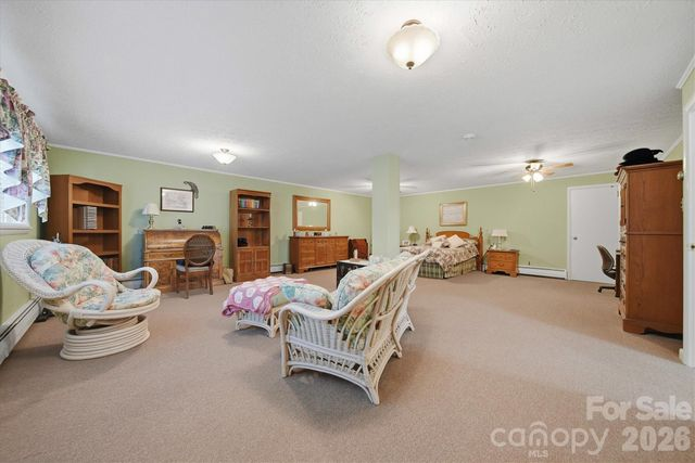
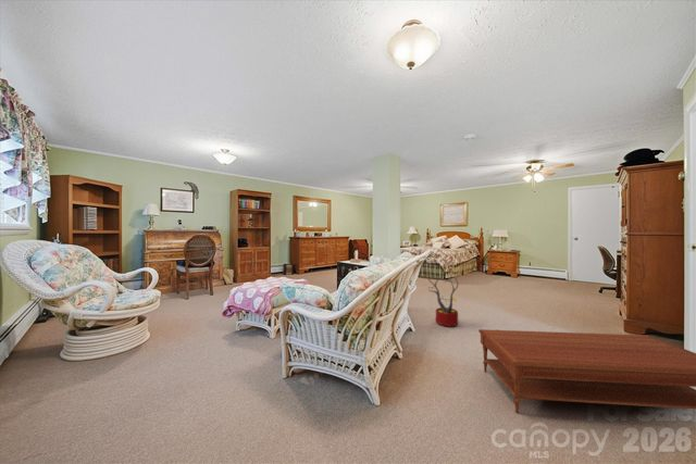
+ coffee table (588, 371)
+ decorative plant (442, 298)
